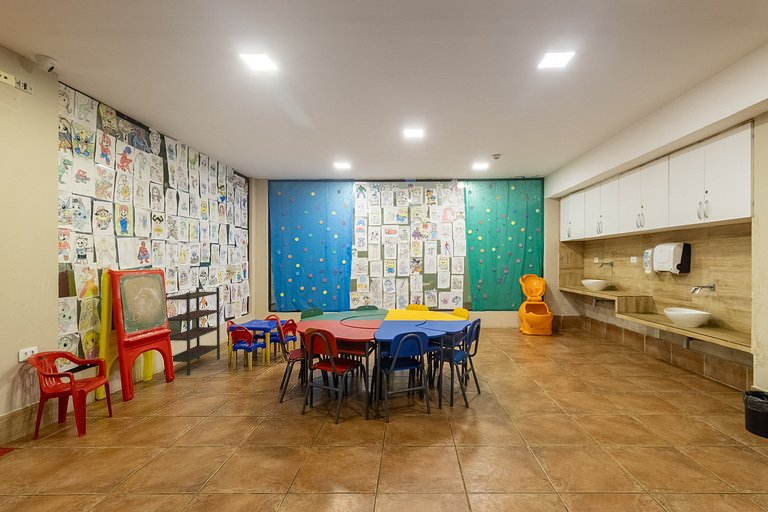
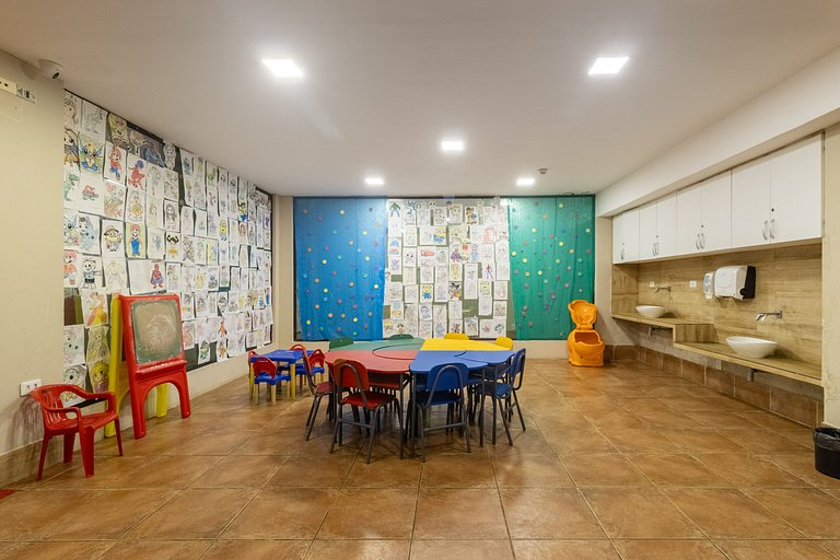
- bookshelf (193, 328)
